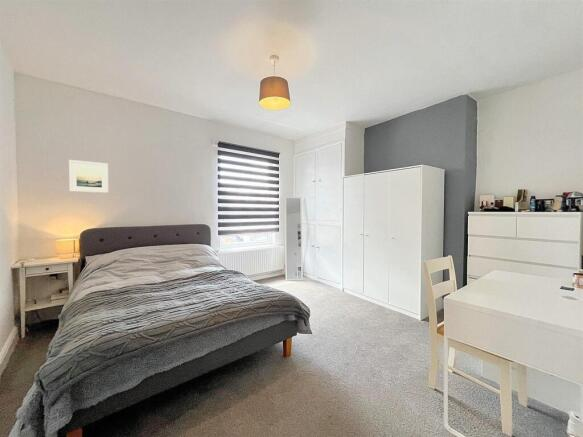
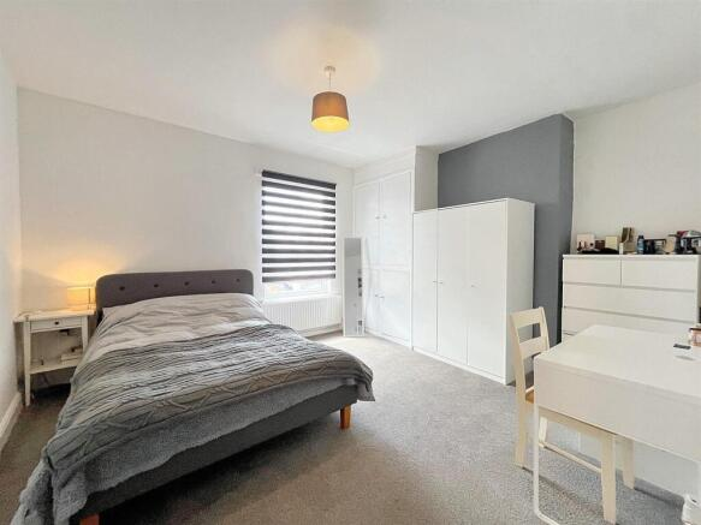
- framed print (89, 177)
